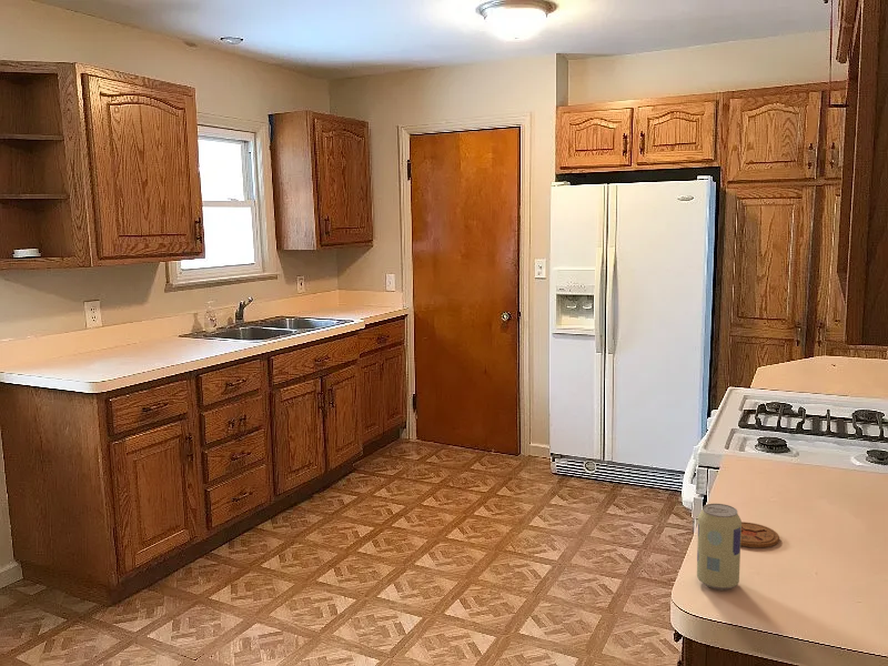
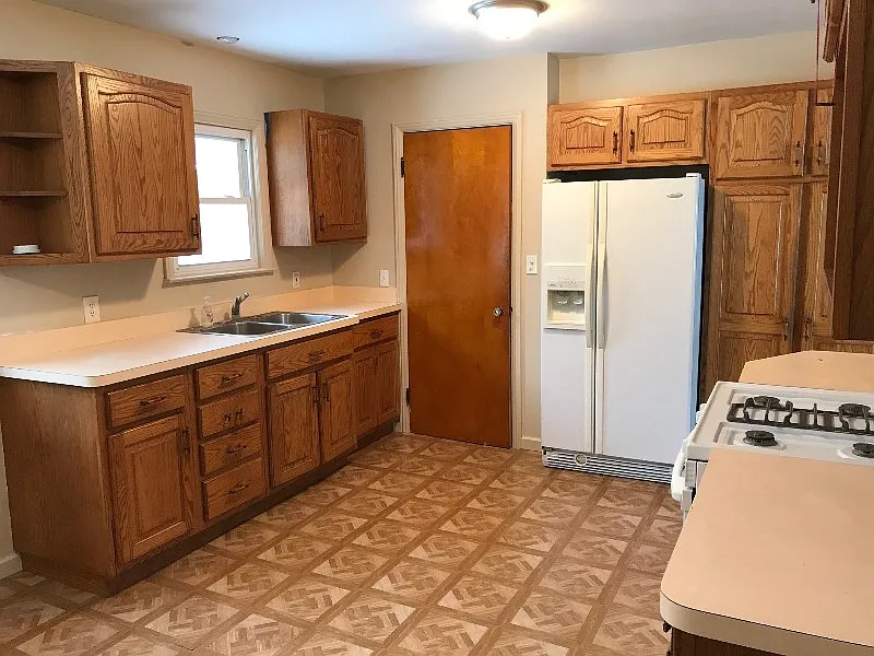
- beverage can (718, 546)
- coaster (748, 534)
